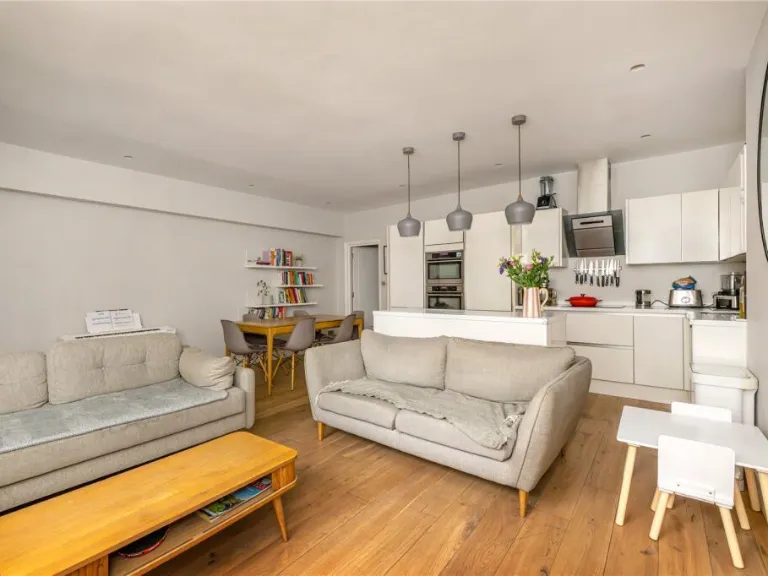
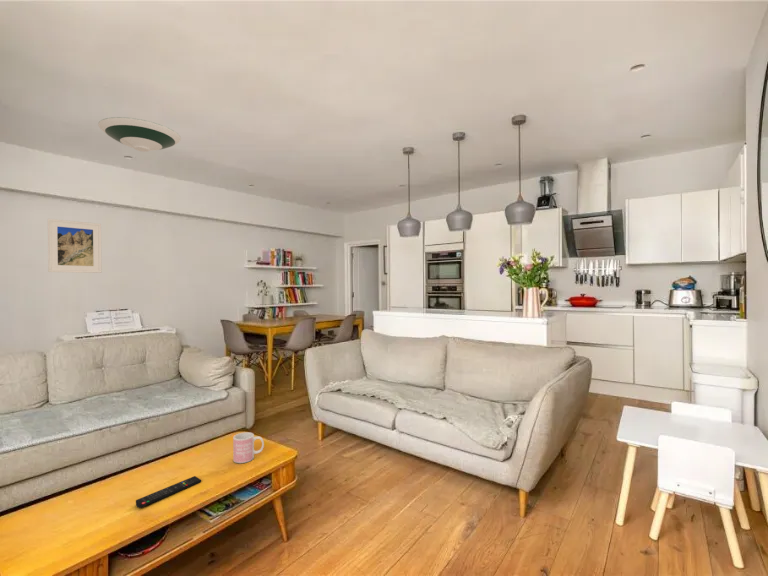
+ remote control (169, 491)
+ mug (247, 446)
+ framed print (75, 246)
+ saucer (141, 141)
